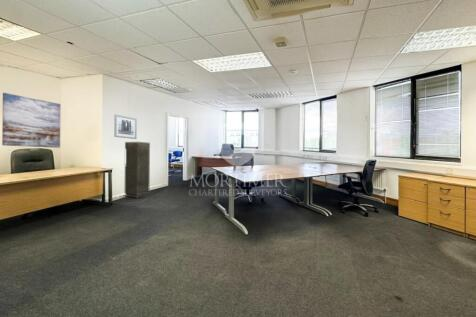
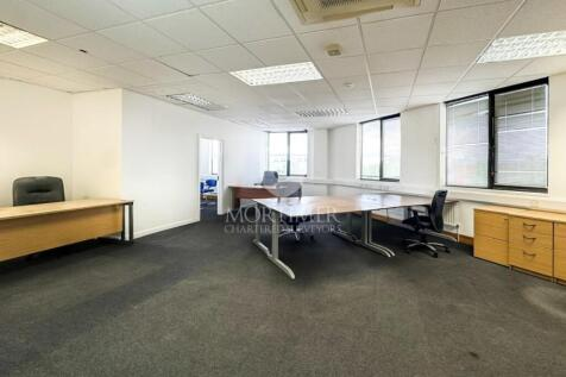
- wall art (34, 122)
- storage cabinet (137, 169)
- wall art (126, 127)
